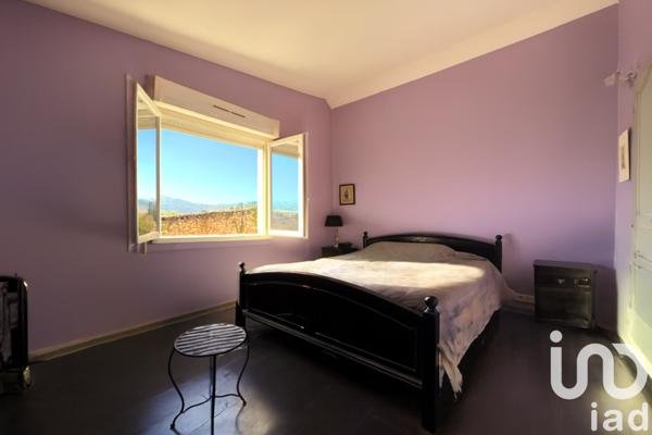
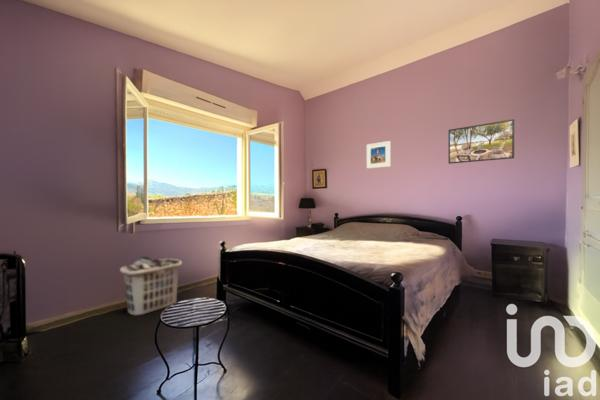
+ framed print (378, 155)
+ clothes hamper (152, 281)
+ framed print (479, 143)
